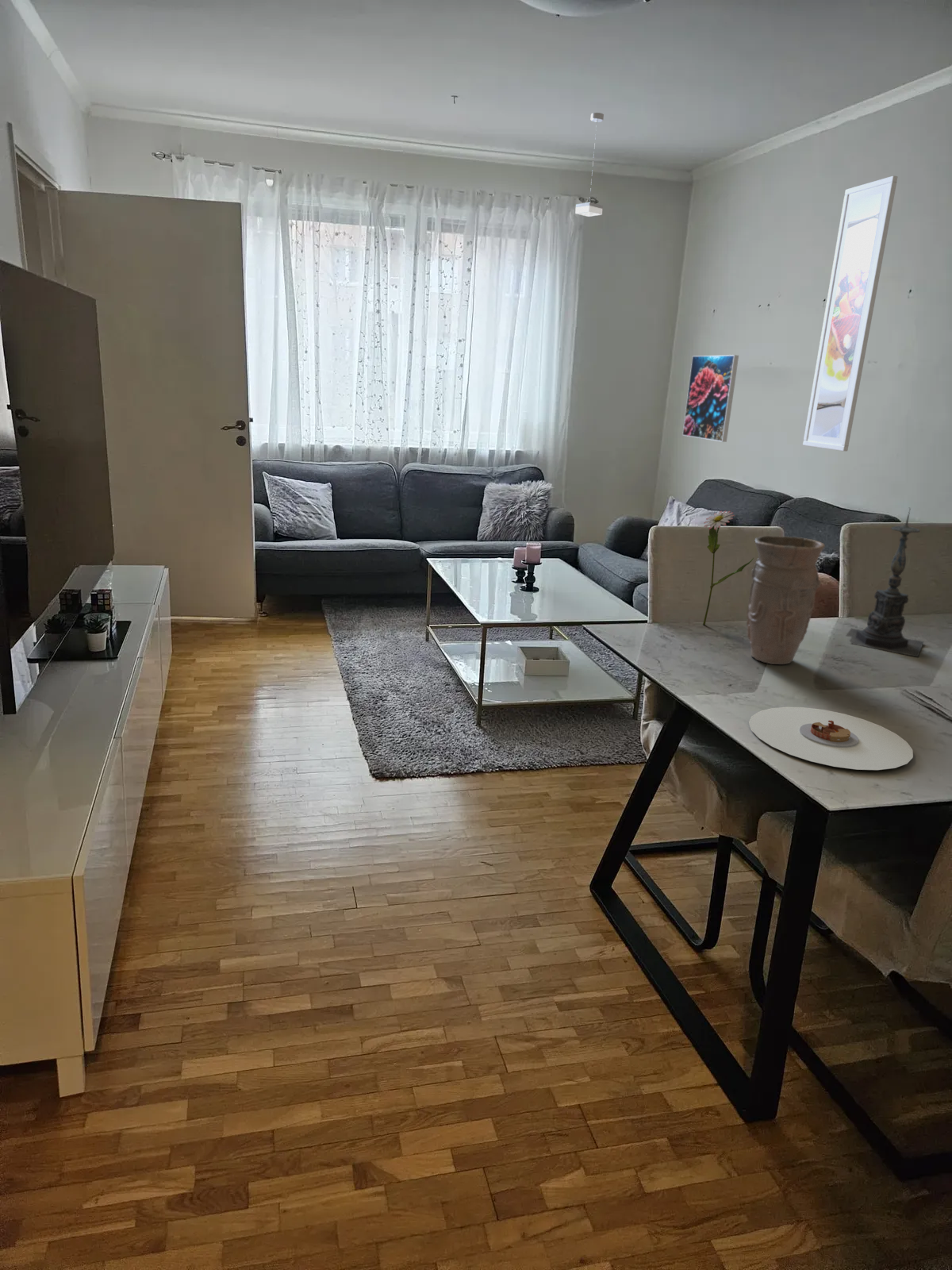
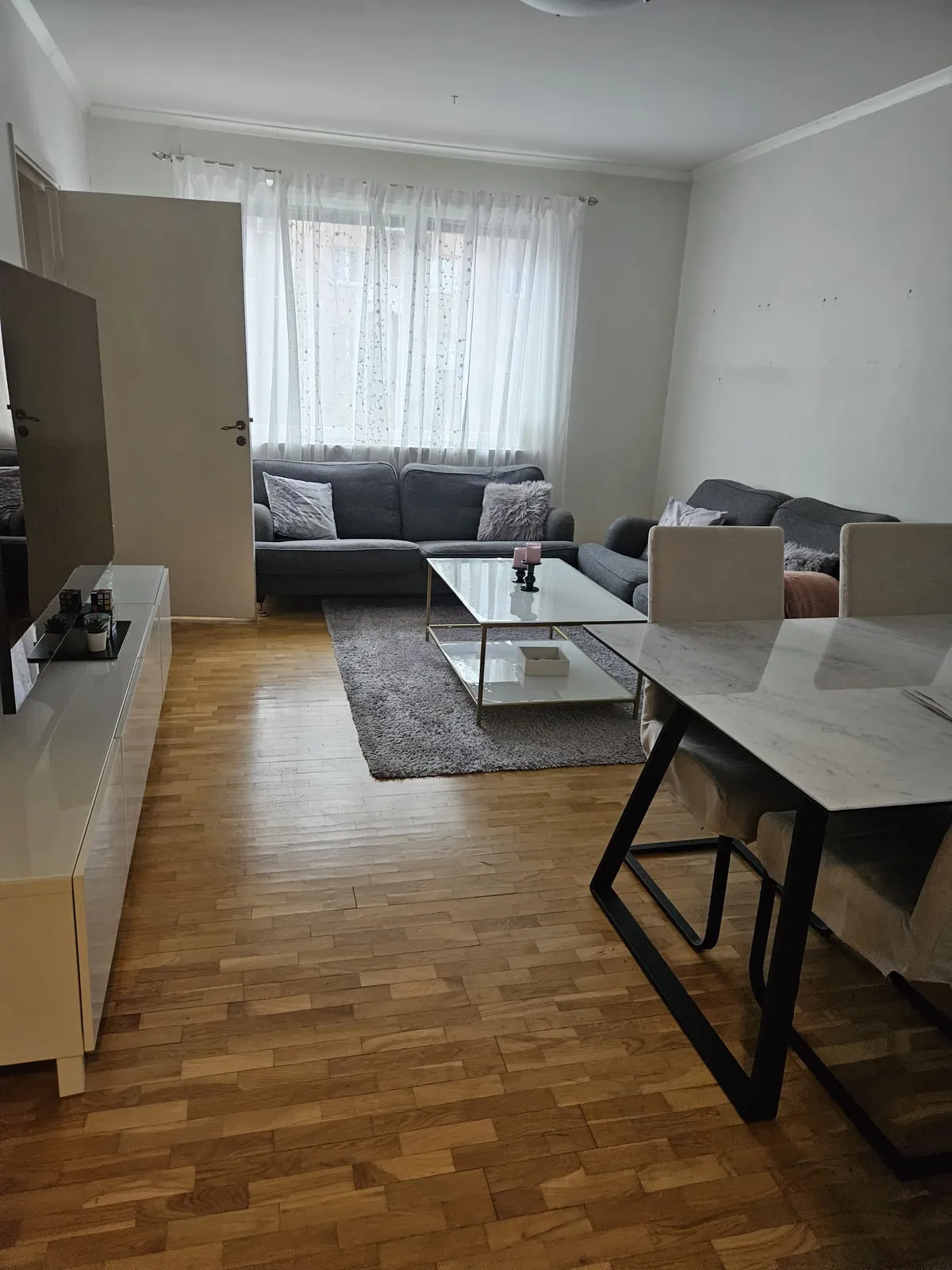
- plate (829, 731)
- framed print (708, 397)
- flower (727, 575)
- candle holder (896, 576)
- pendant lamp (593, 164)
- vase (780, 600)
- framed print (846, 321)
